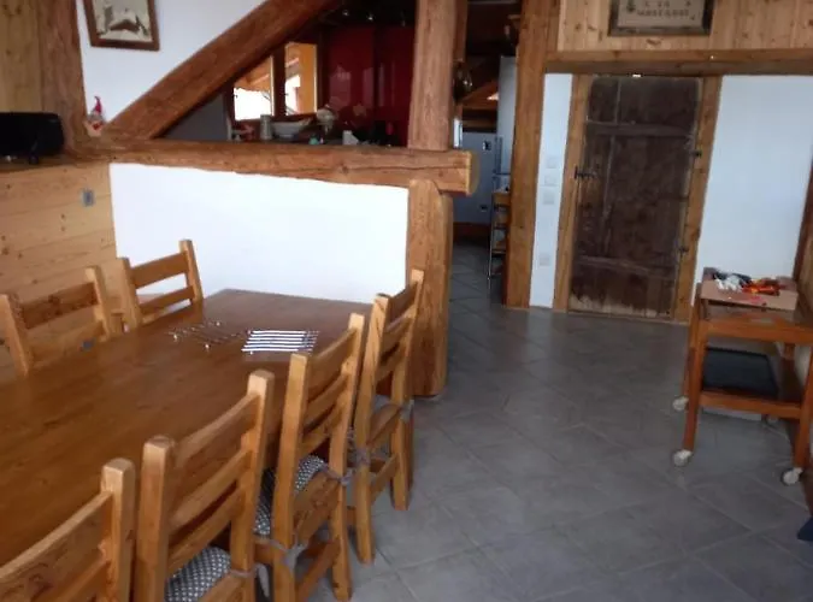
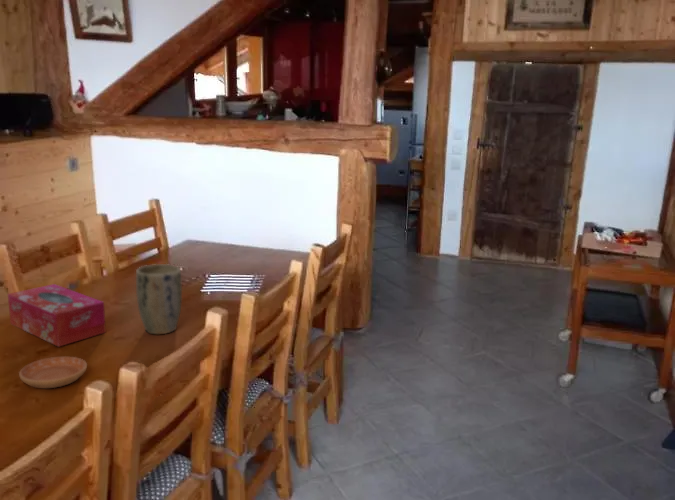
+ tissue box (56, 313)
+ saucer (54, 373)
+ plant pot (159, 299)
